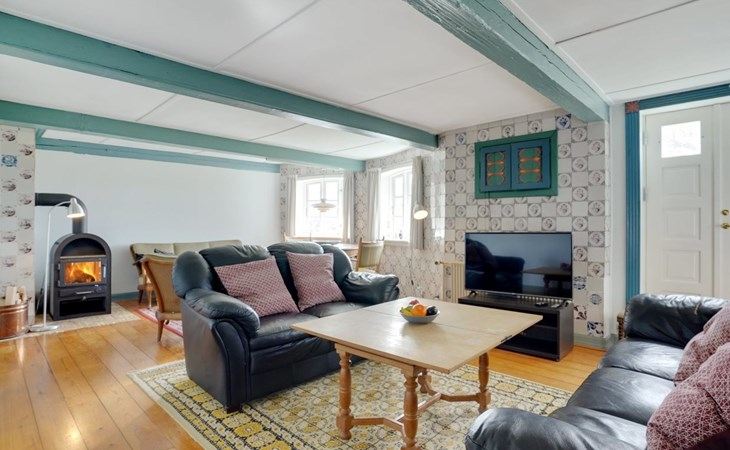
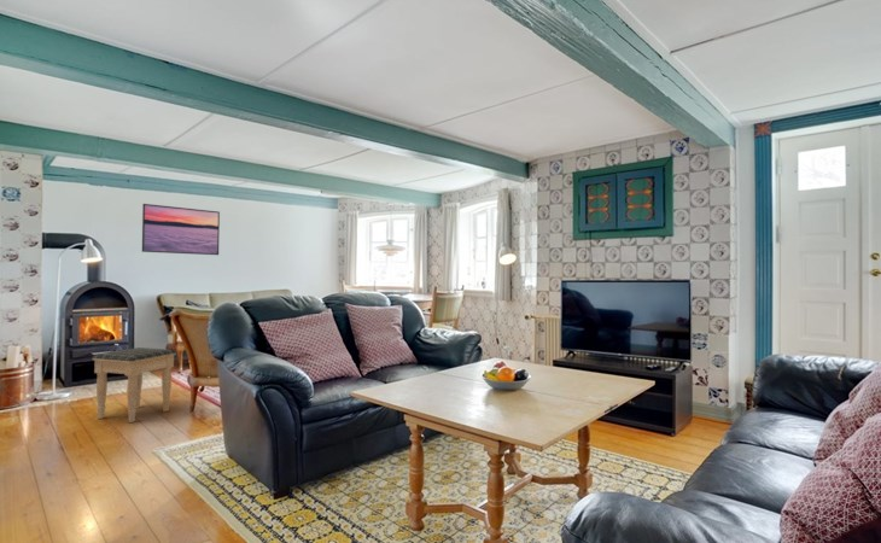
+ footstool (135, 383)
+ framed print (182, 230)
